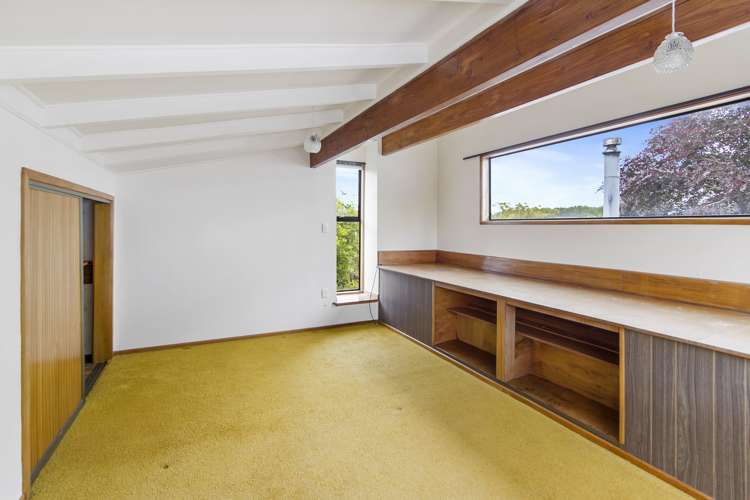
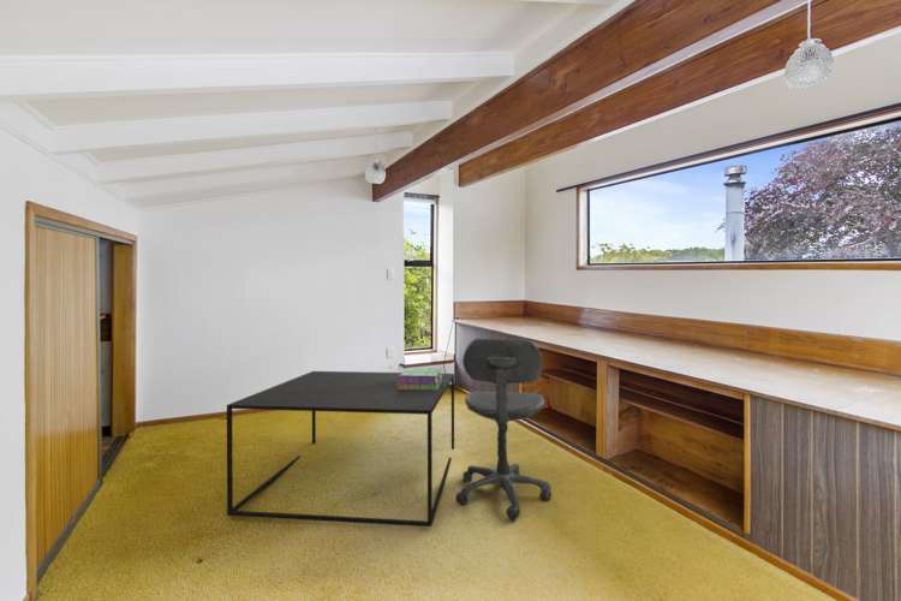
+ coffee table (359, 411)
+ office chair (503, 415)
+ stack of books (420, 377)
